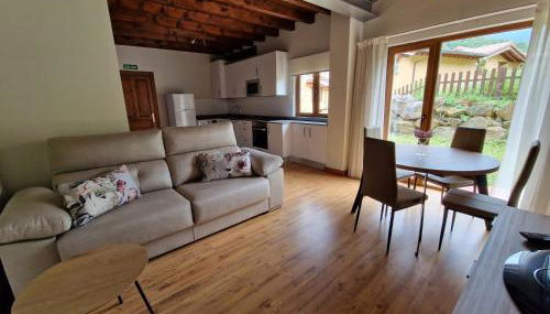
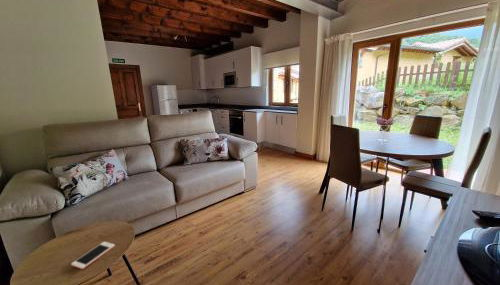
+ cell phone (94, 254)
